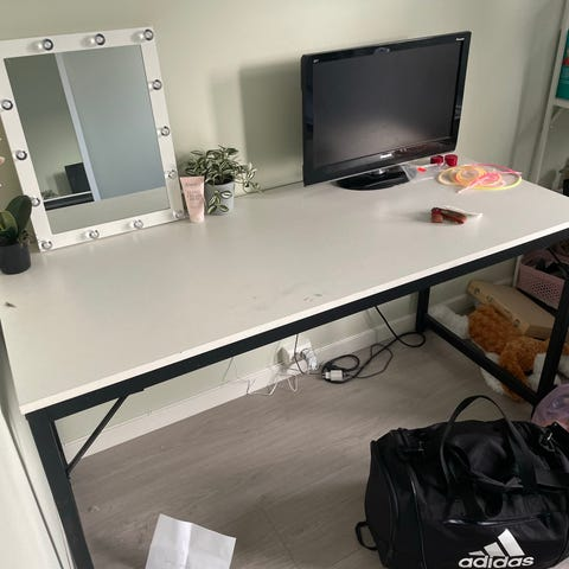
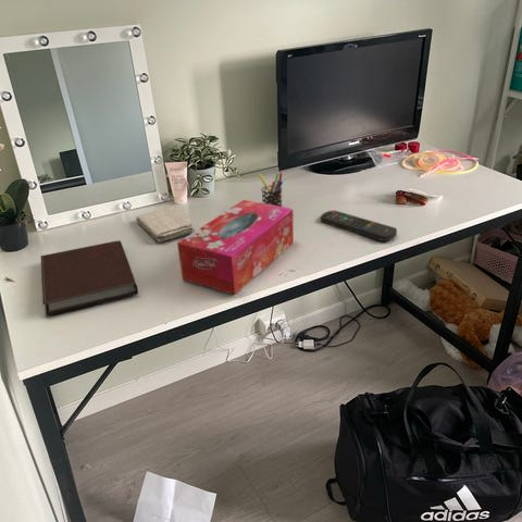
+ washcloth (164, 222)
+ tissue box (239, 243)
+ pen holder (273, 190)
+ notebook (87, 274)
+ remote control (357, 224)
